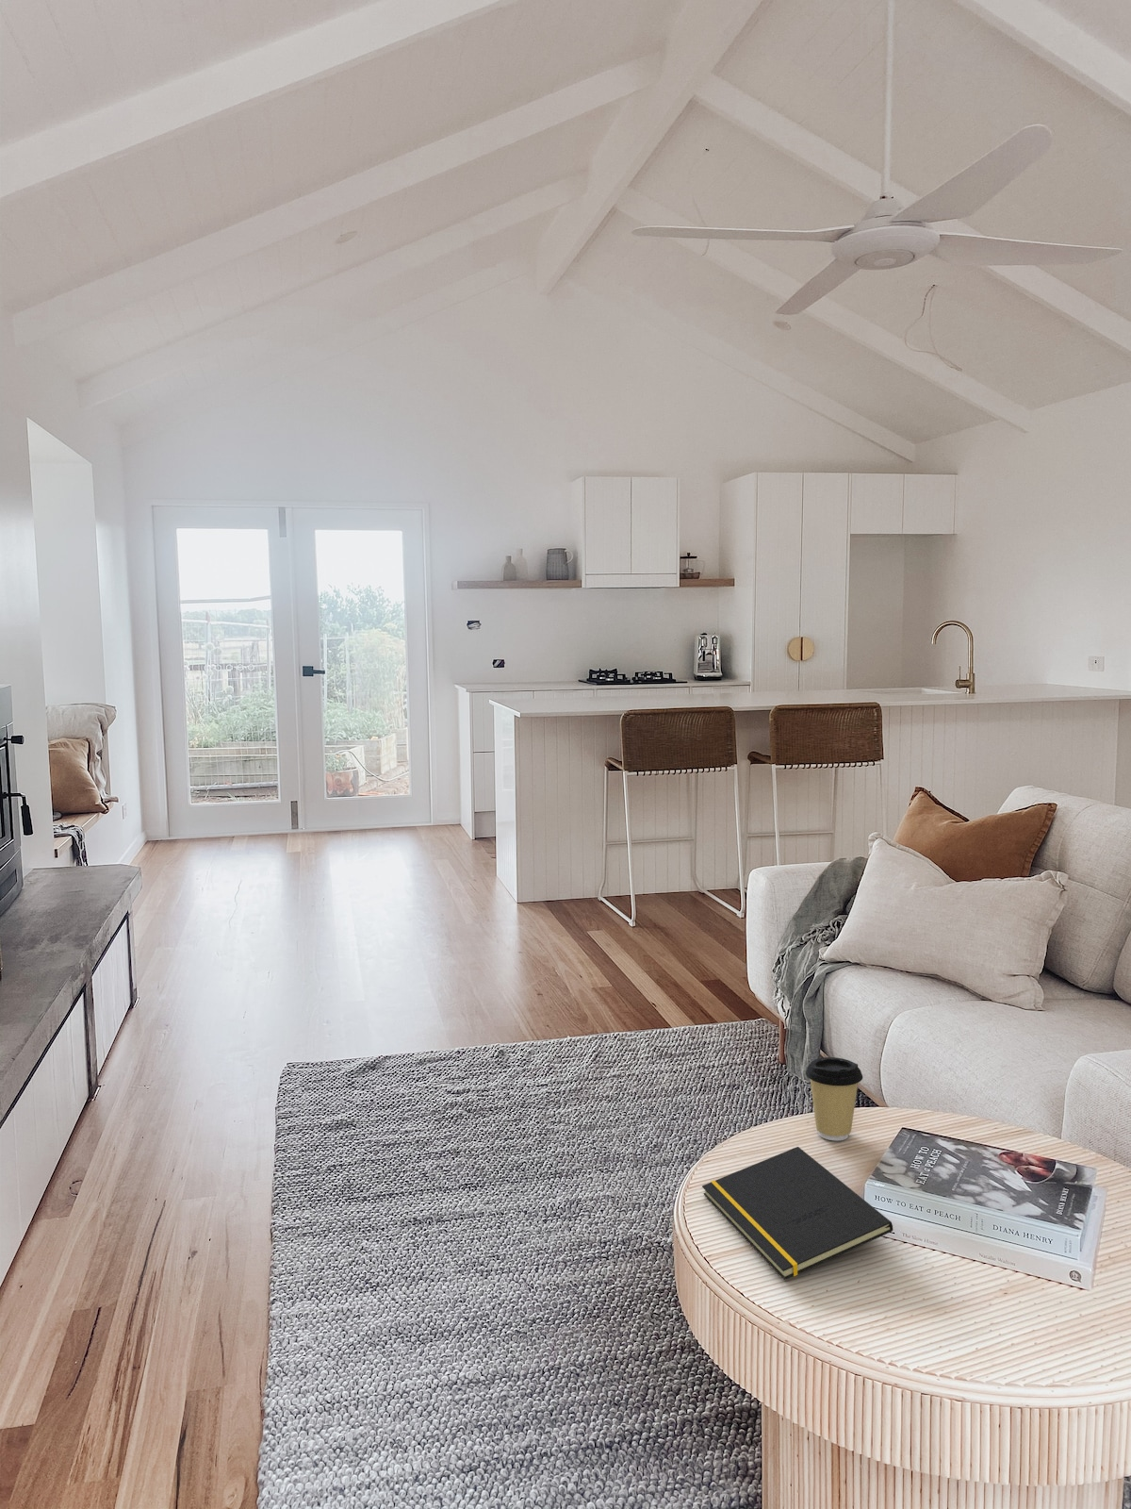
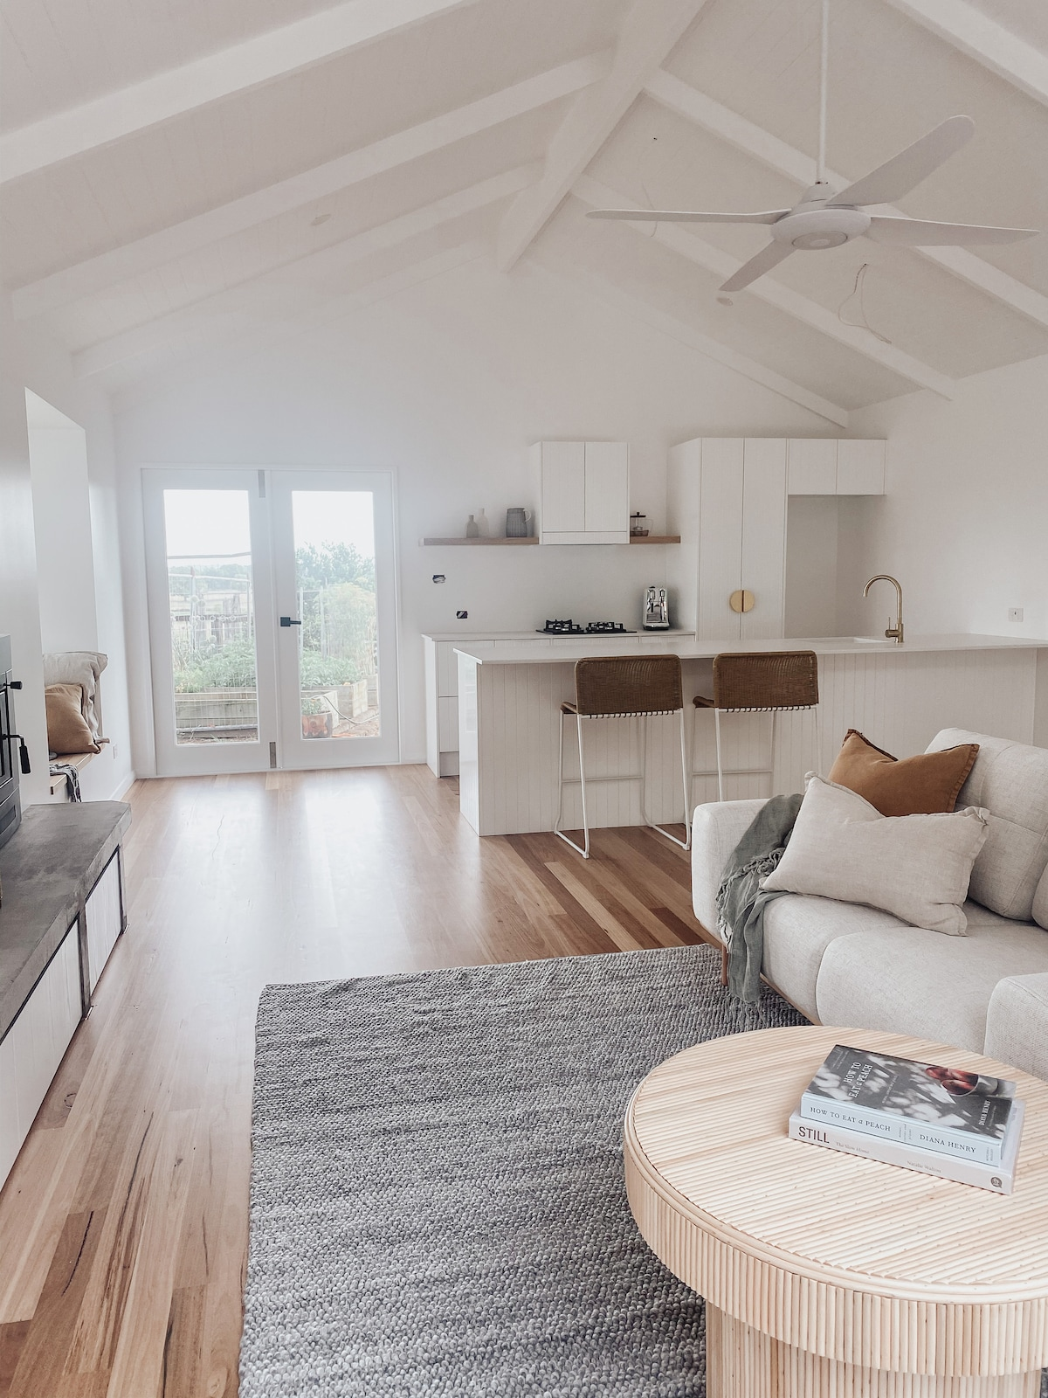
- coffee cup (833, 1098)
- notepad (791, 1207)
